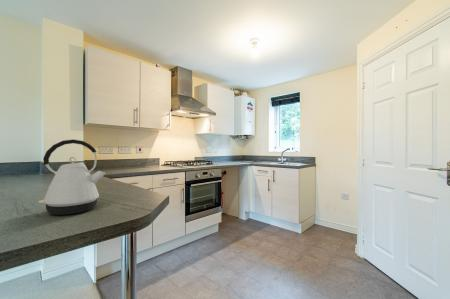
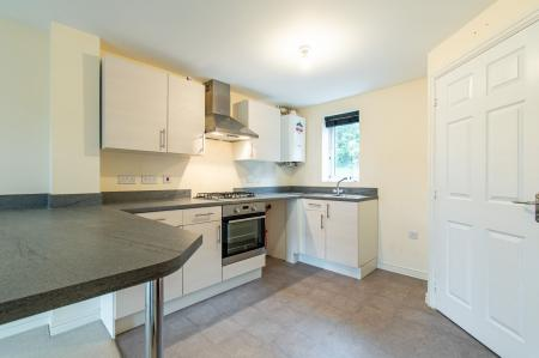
- kettle (74, 174)
